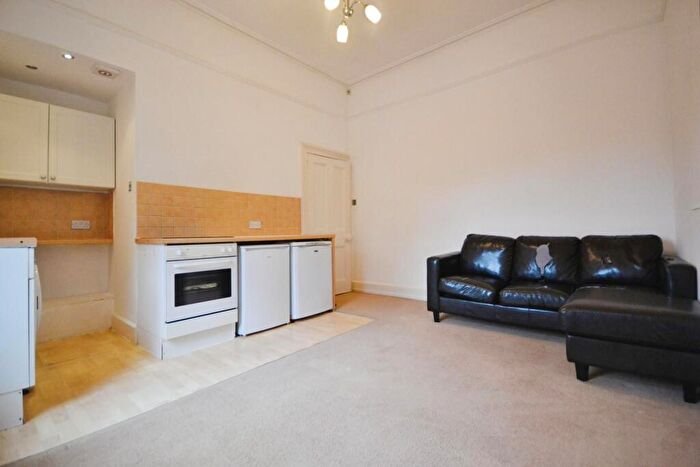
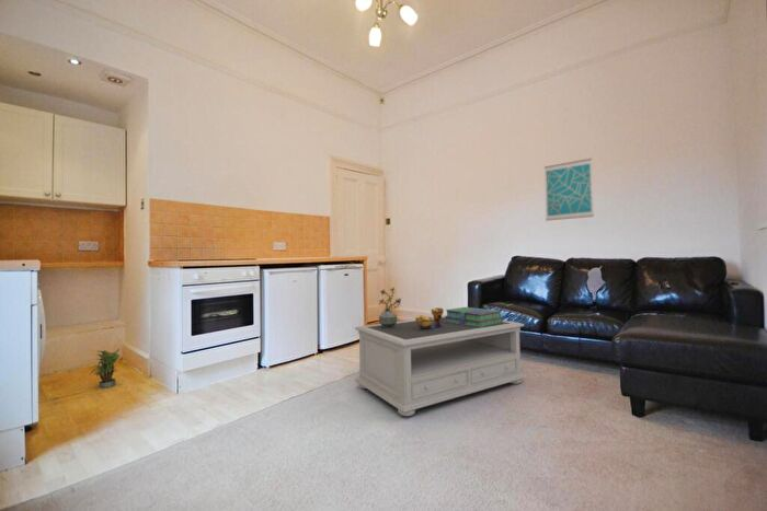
+ coffee table (439, 355)
+ potted plant (104, 367)
+ wall art (568, 190)
+ potted plant (390, 306)
+ stack of books (472, 315)
+ decorative bowl (430, 318)
